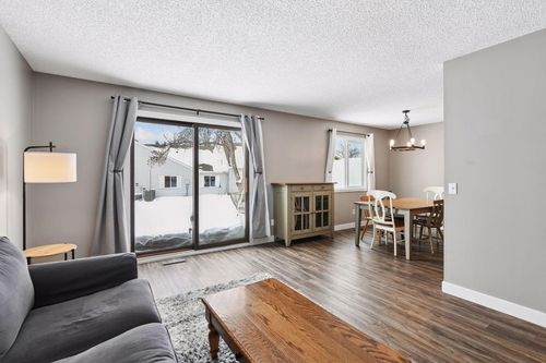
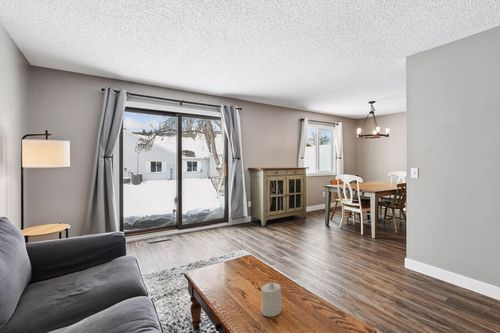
+ candle (271, 296)
